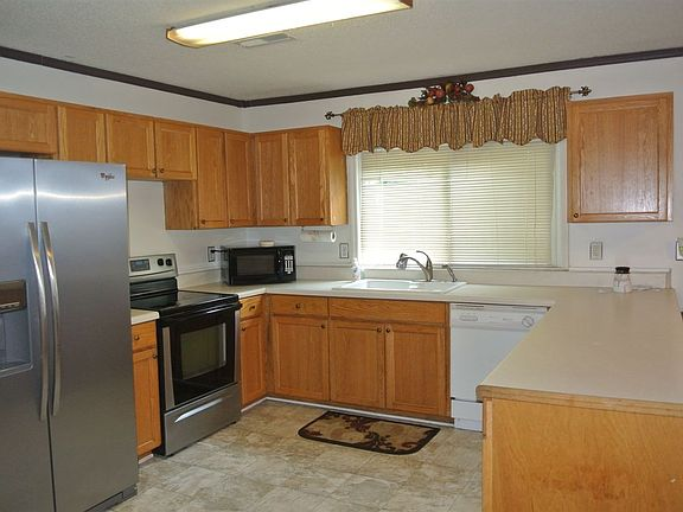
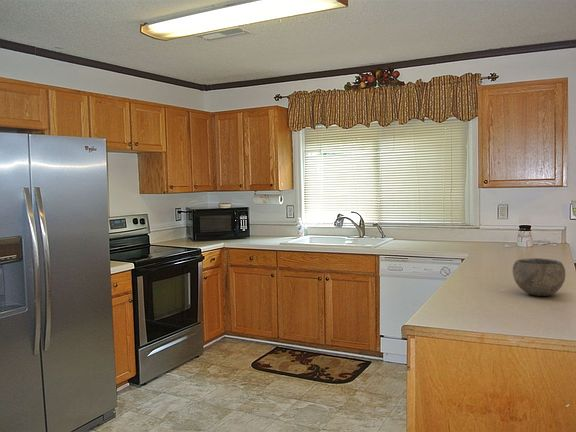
+ bowl (538, 277)
